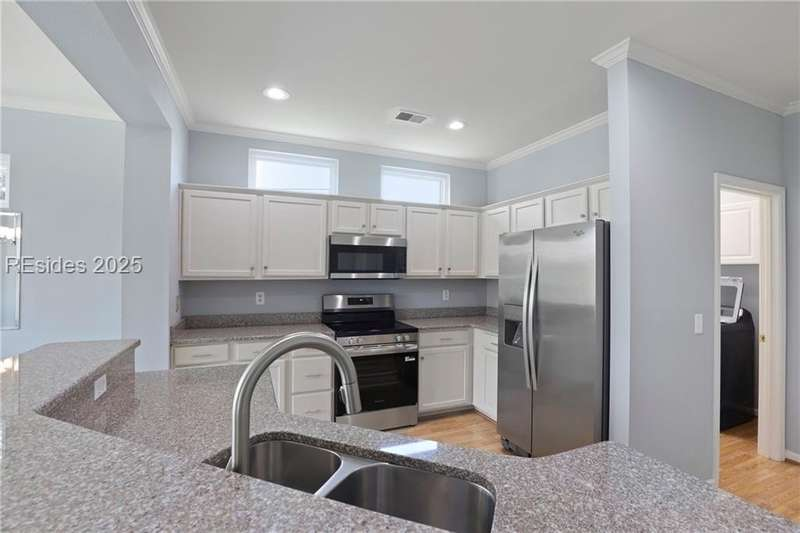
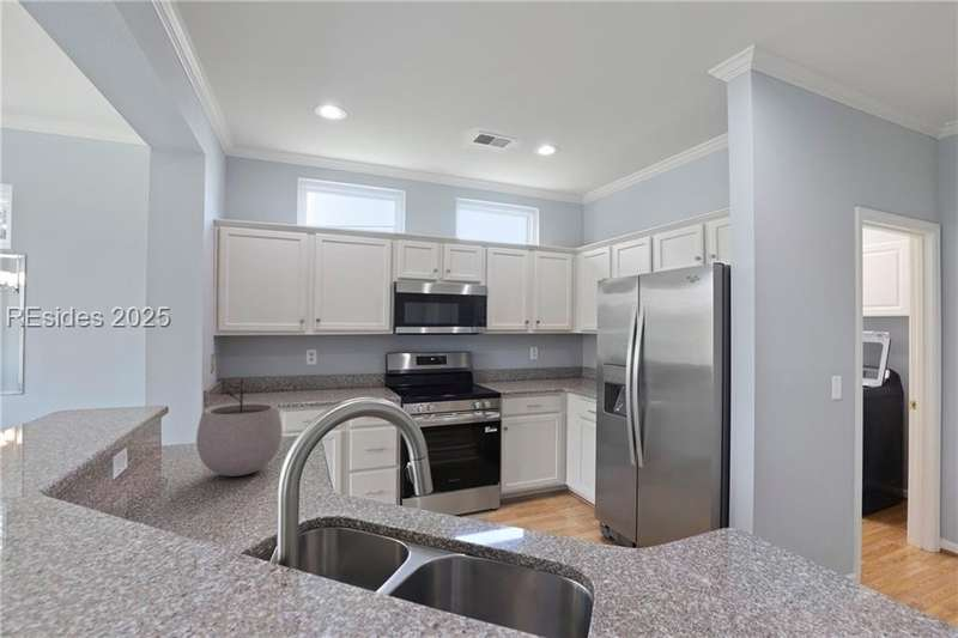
+ plant pot (241, 425)
